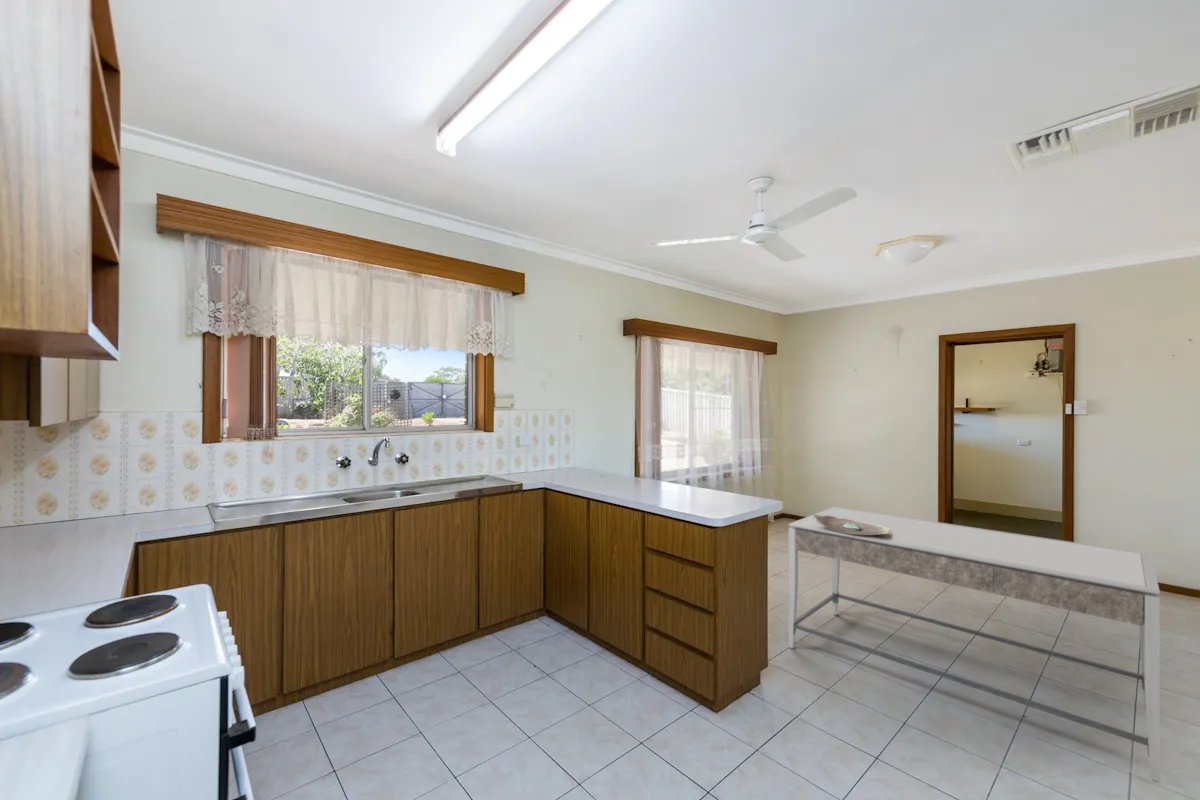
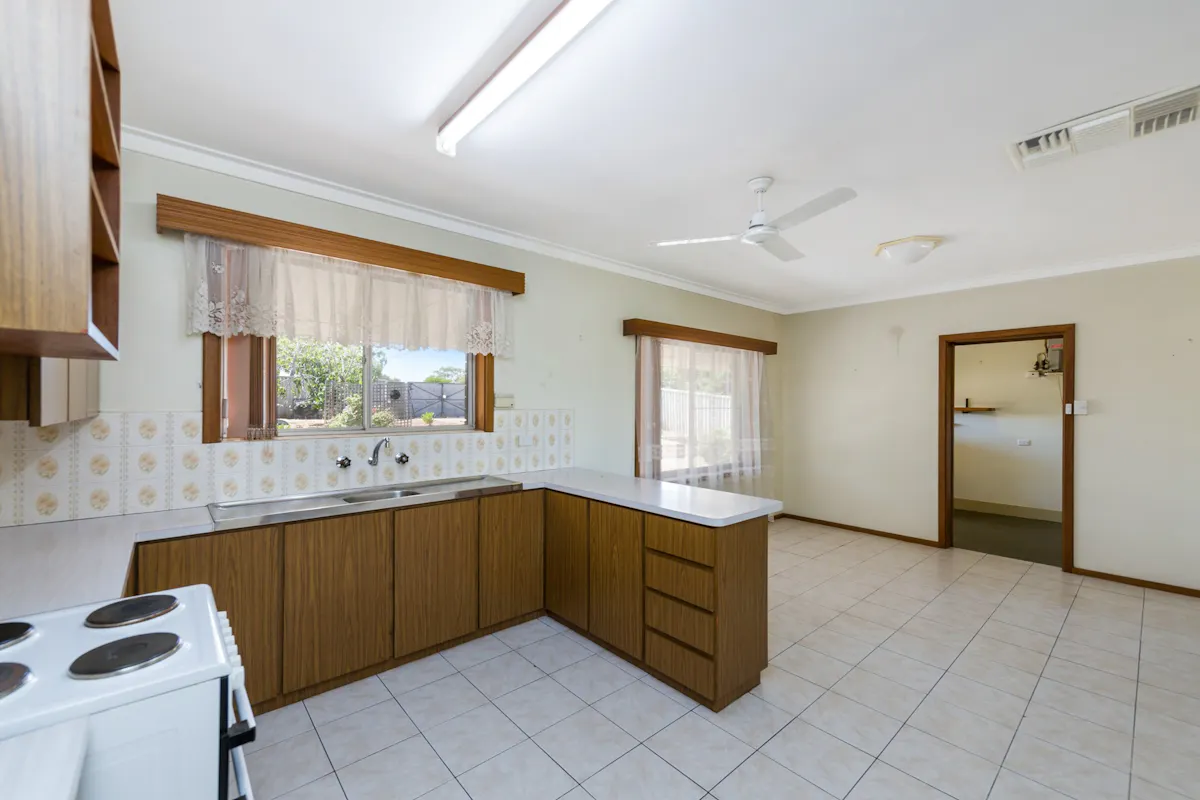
- decorative bowl (852, 523)
- dining table (945, 622)
